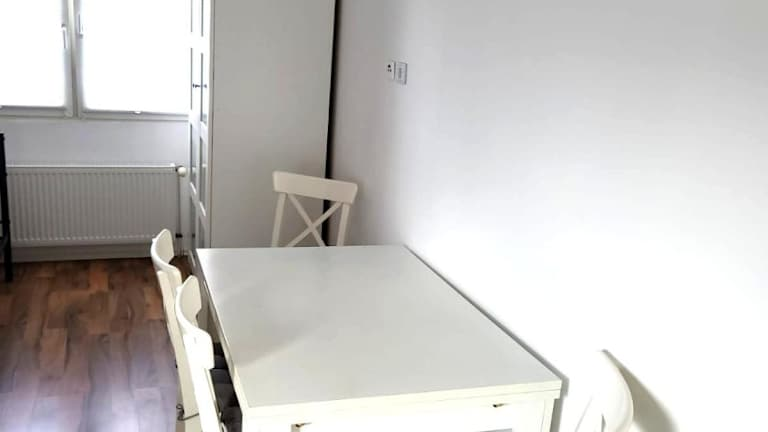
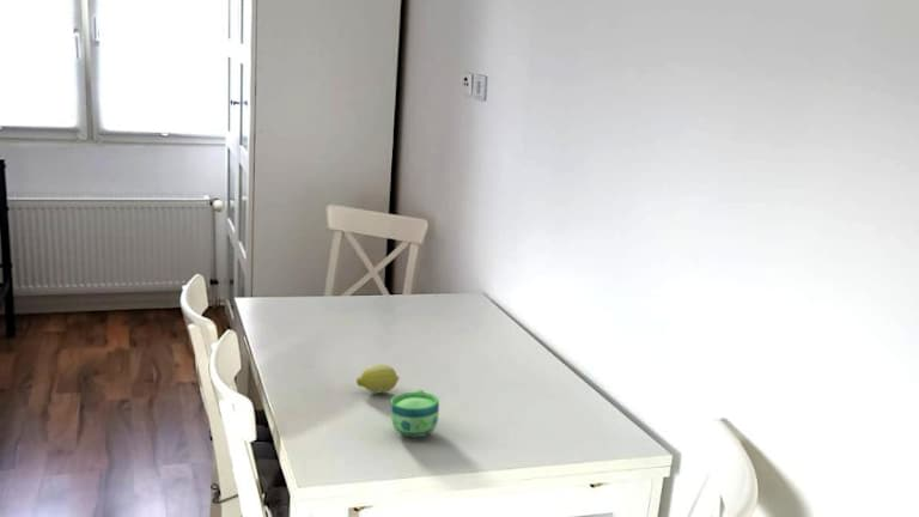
+ cup (413, 412)
+ fruit (378, 378)
